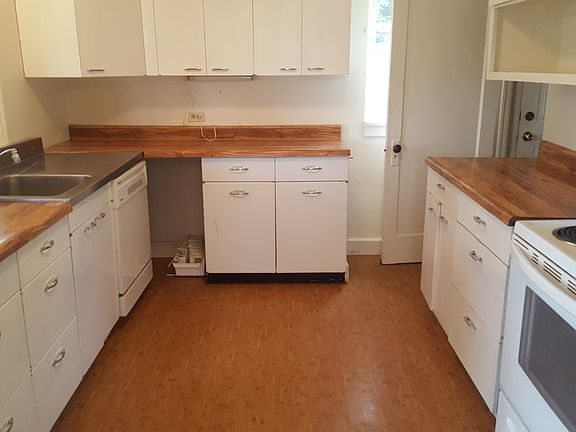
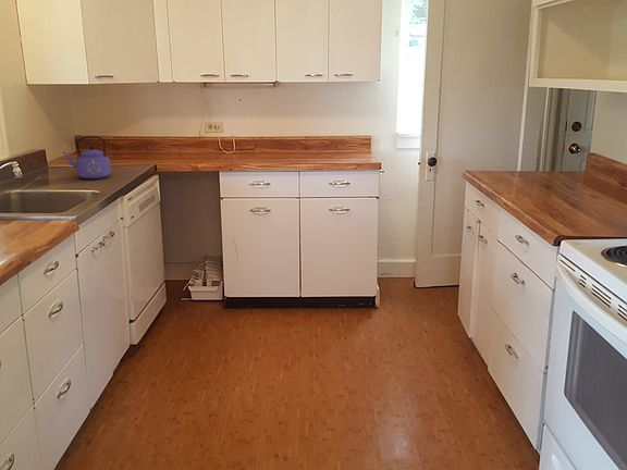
+ kettle (86, 157)
